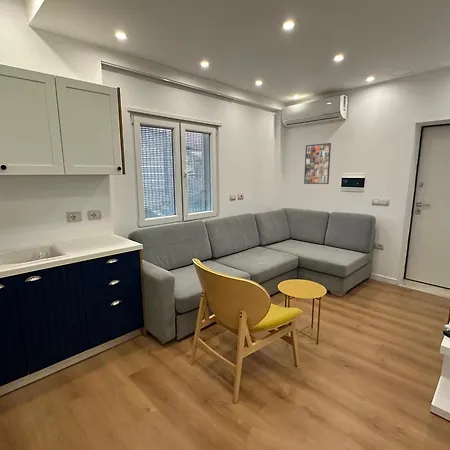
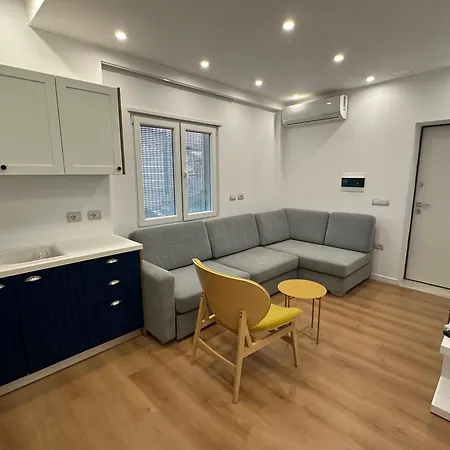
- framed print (316, 164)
